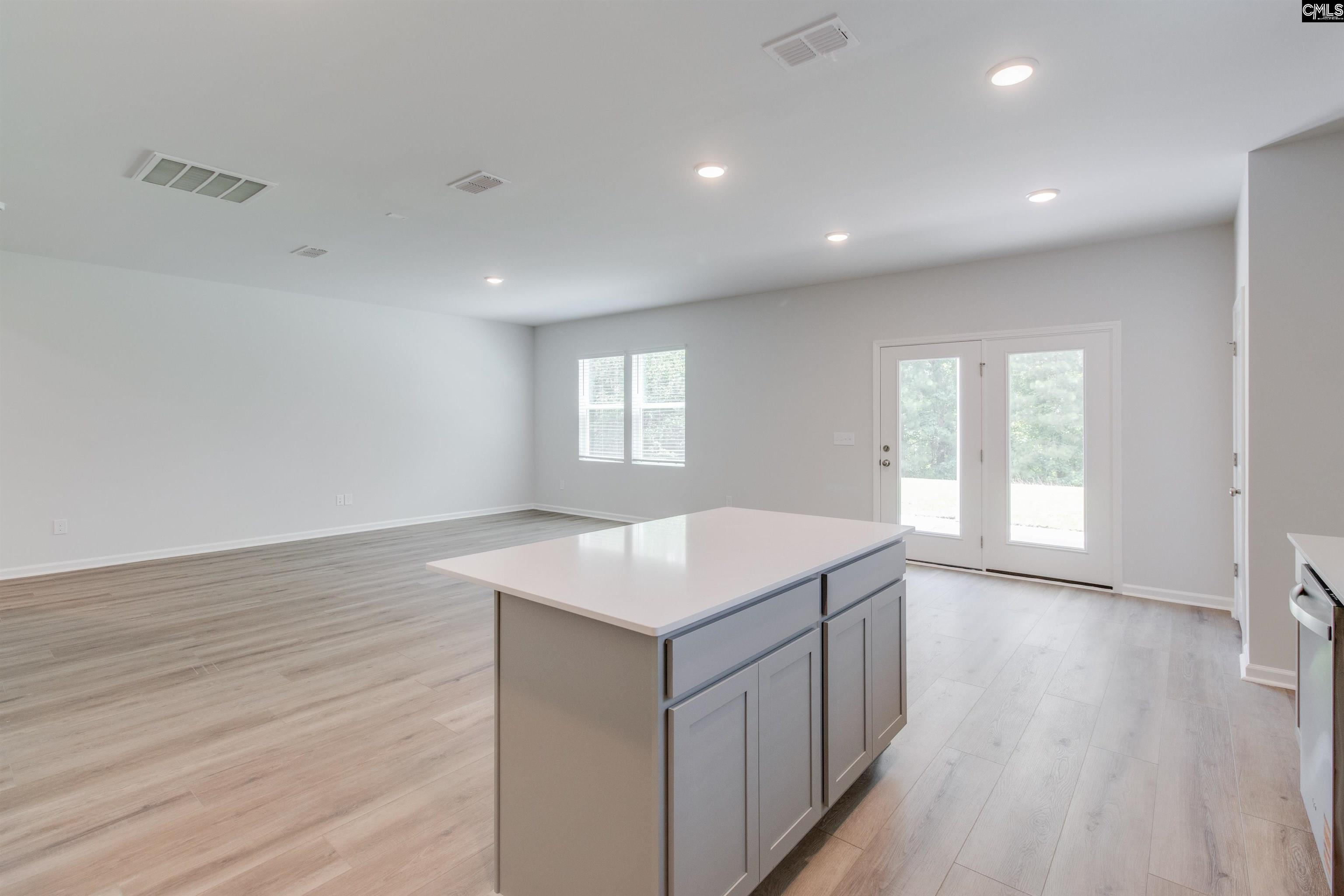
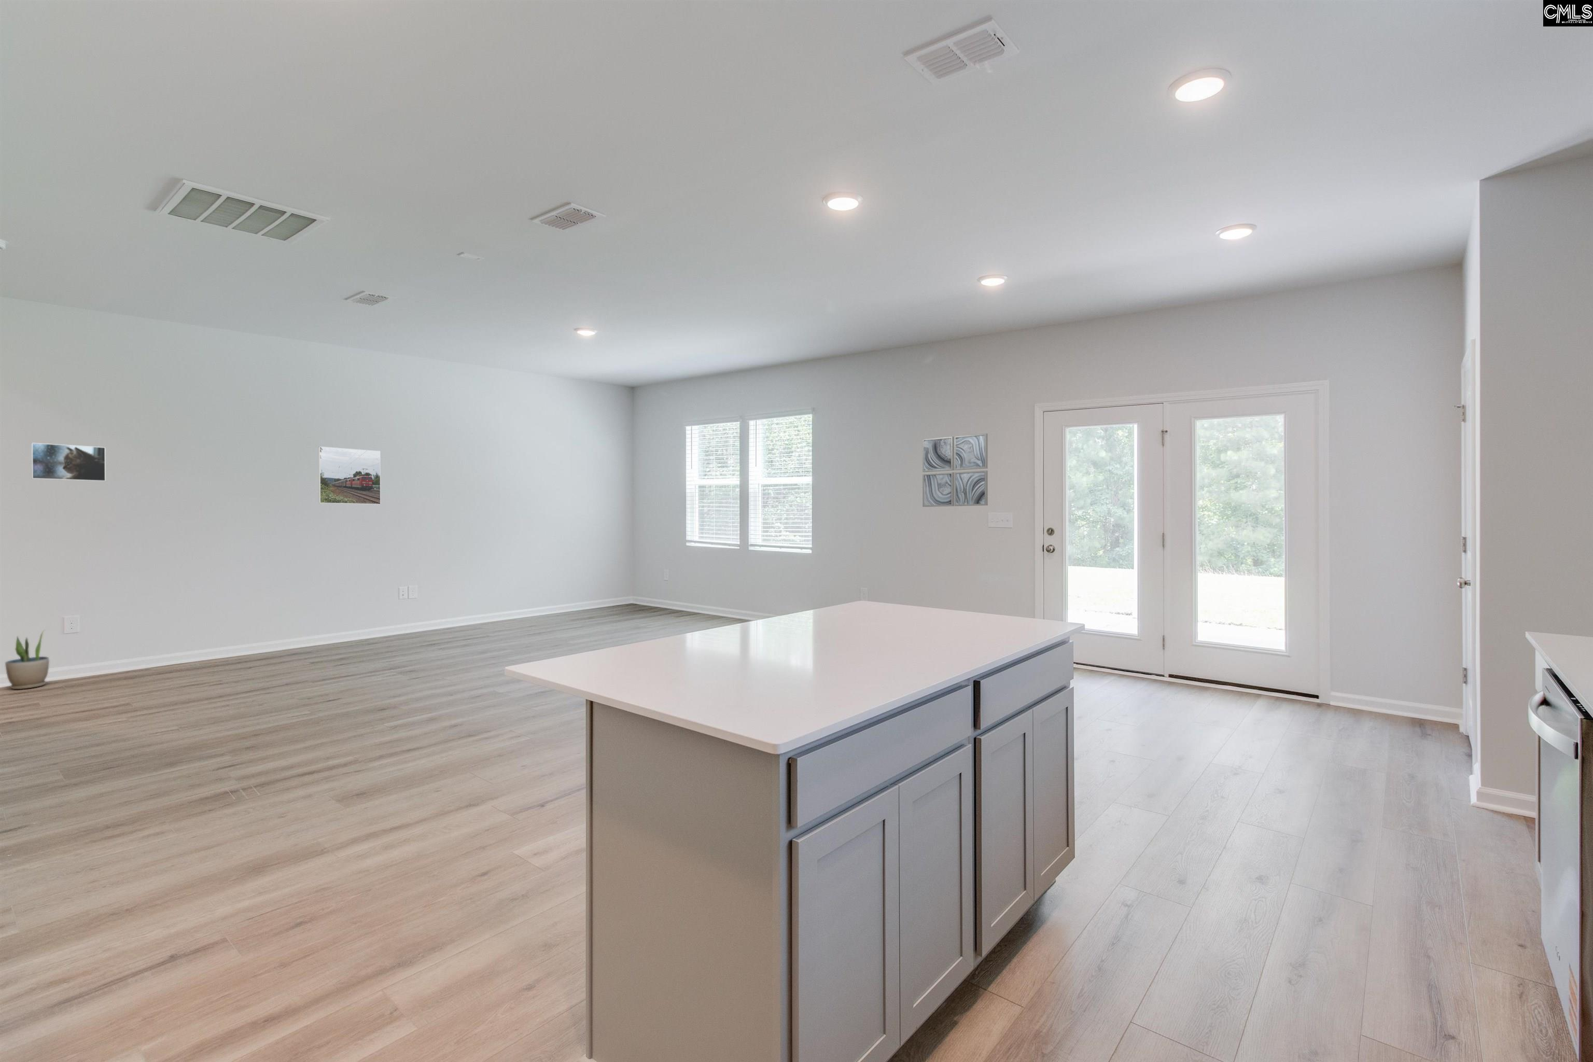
+ potted plant (27, 658)
+ wall art (954, 469)
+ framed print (69, 462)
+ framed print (350, 476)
